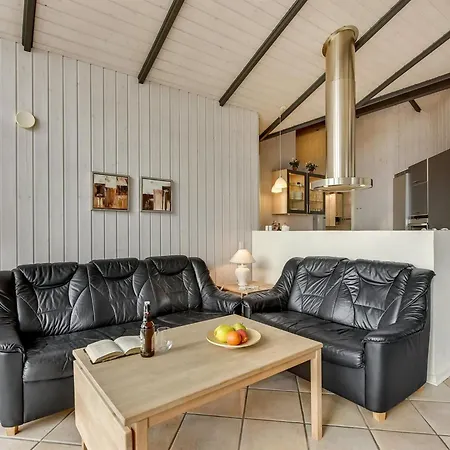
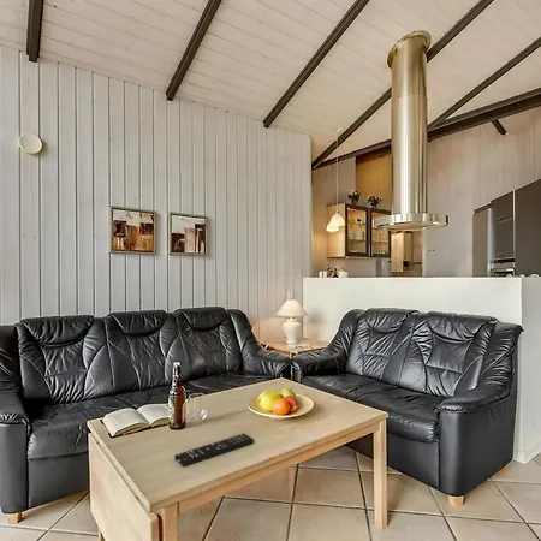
+ remote control (215, 447)
